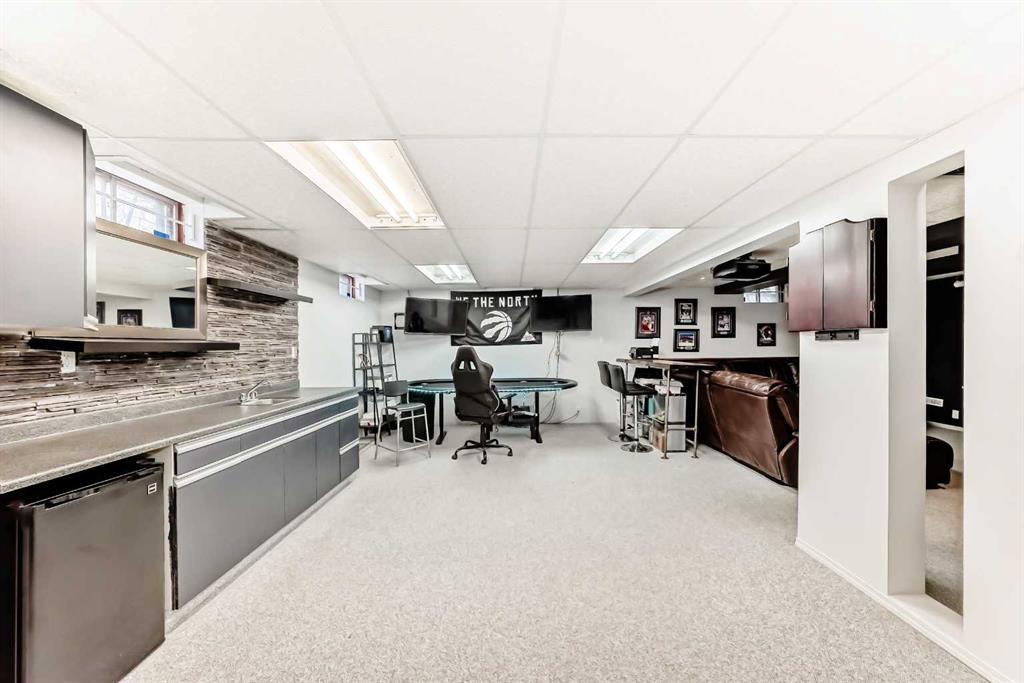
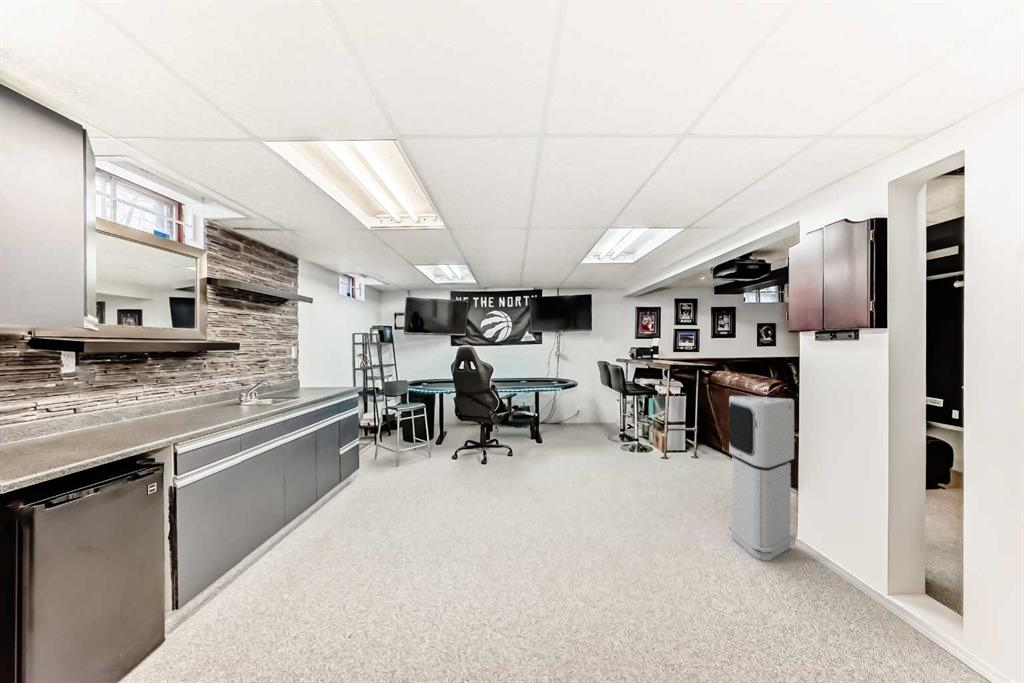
+ air purifier (766, 473)
